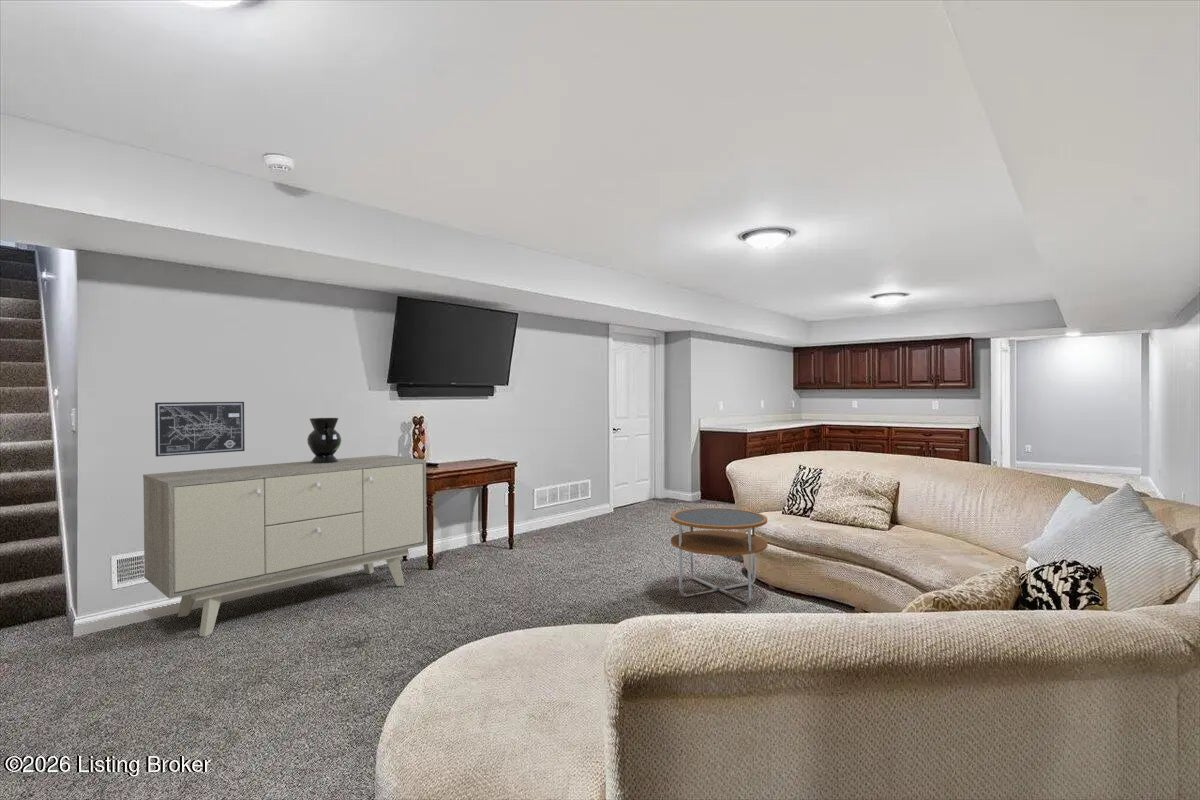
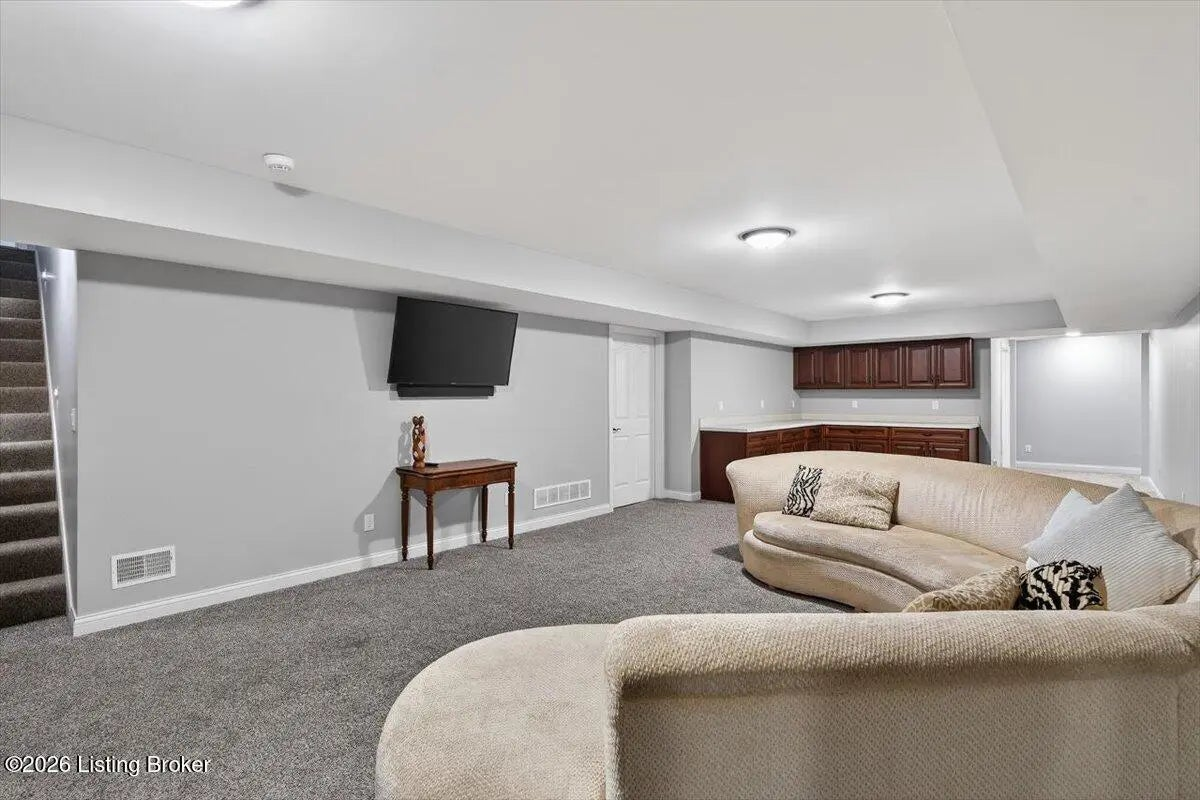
- sideboard (299, 533)
- side table (718, 553)
- decorative vase (324, 439)
- wall art (201, 427)
